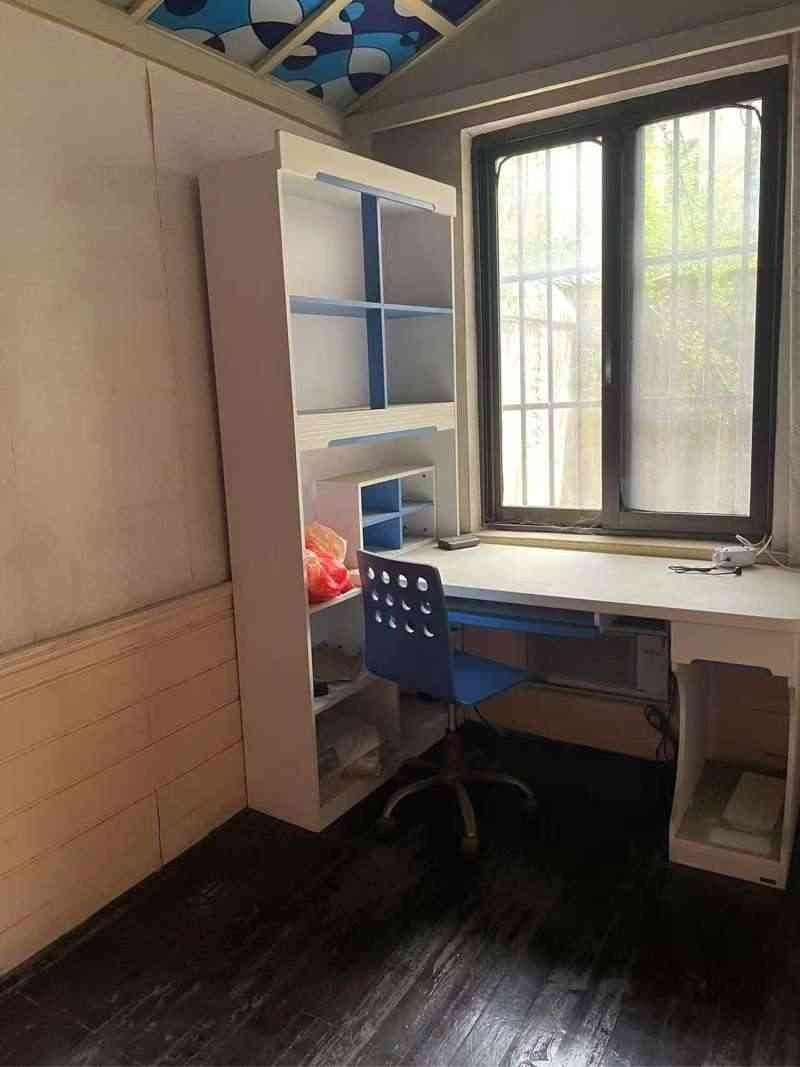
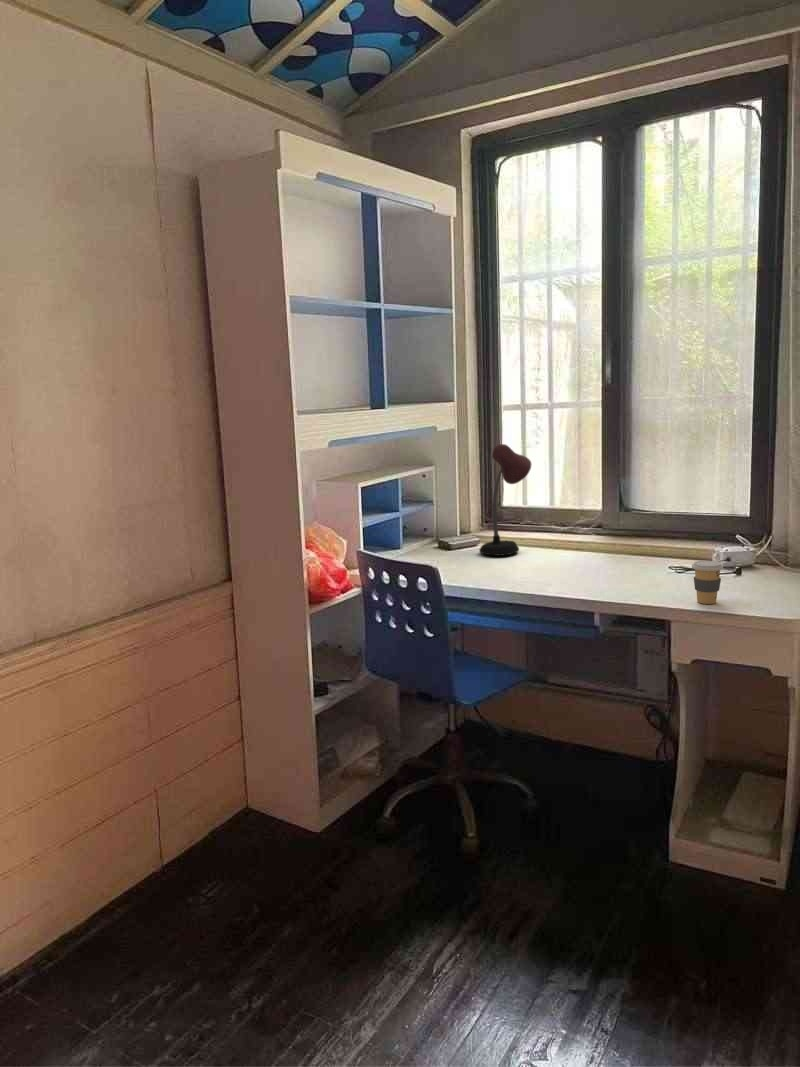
+ coffee cup (706, 582)
+ desk lamp (496, 494)
